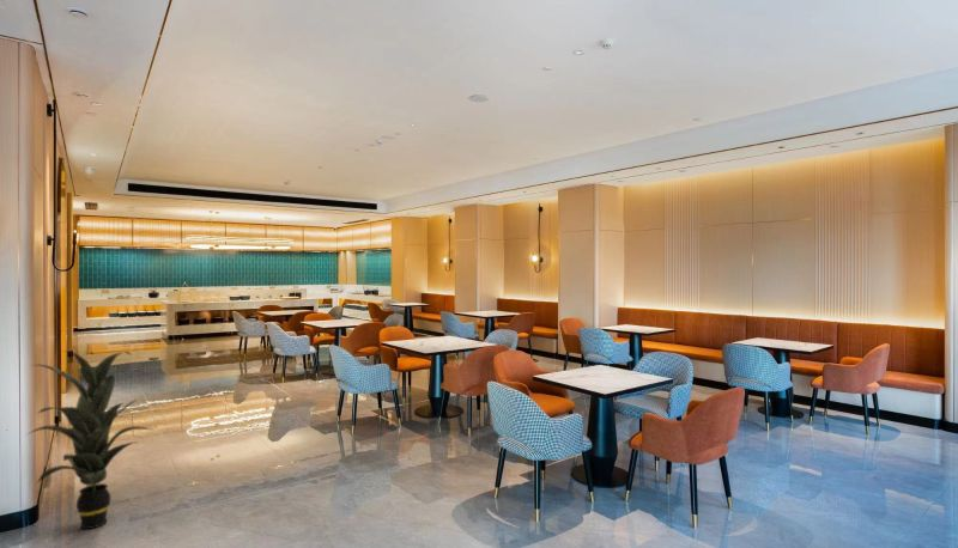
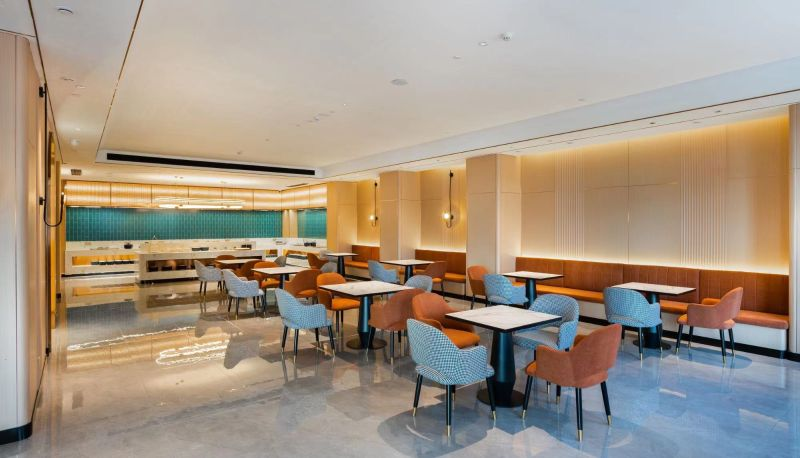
- indoor plant (84, 437)
